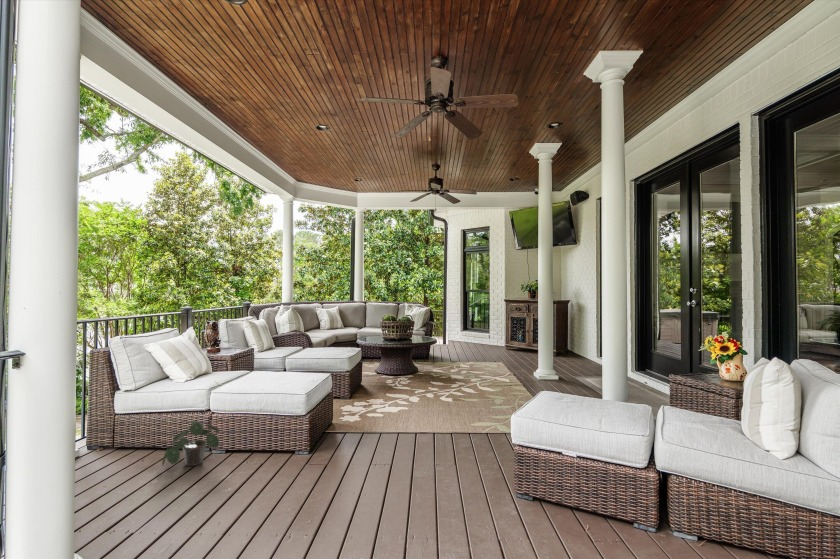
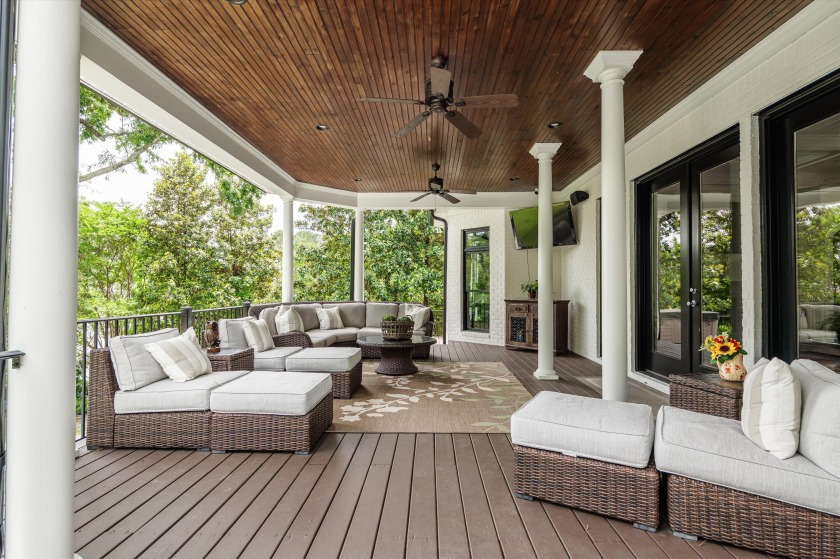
- potted plant (192, 442)
